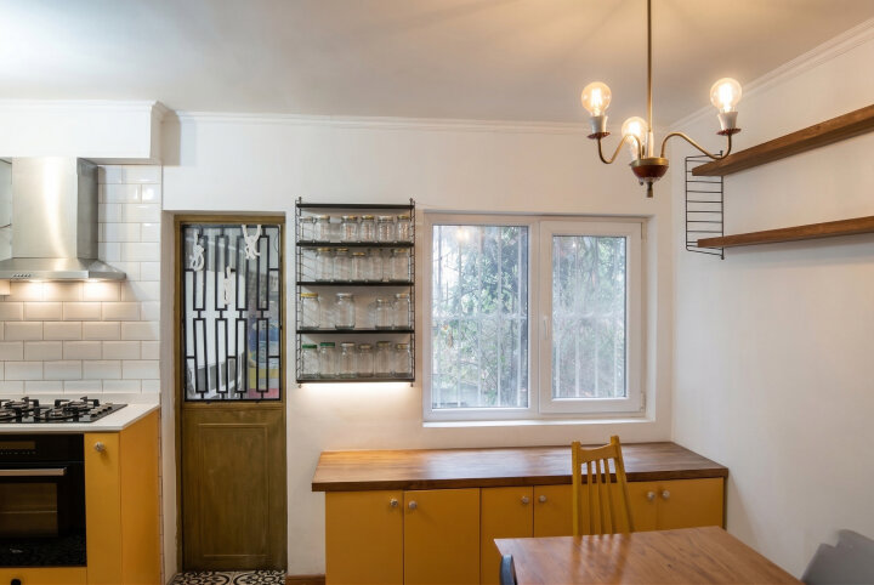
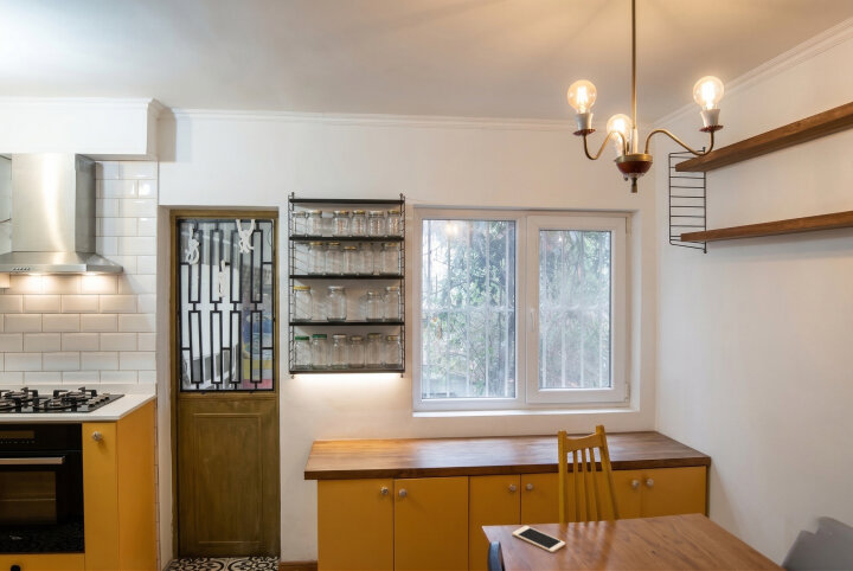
+ cell phone (538, 538)
